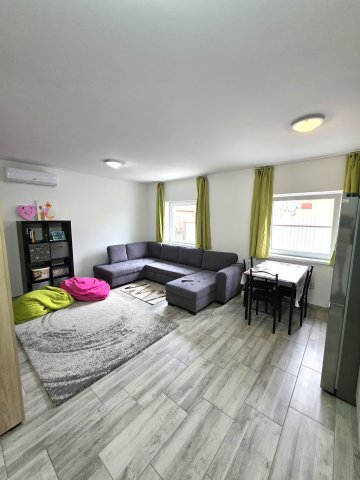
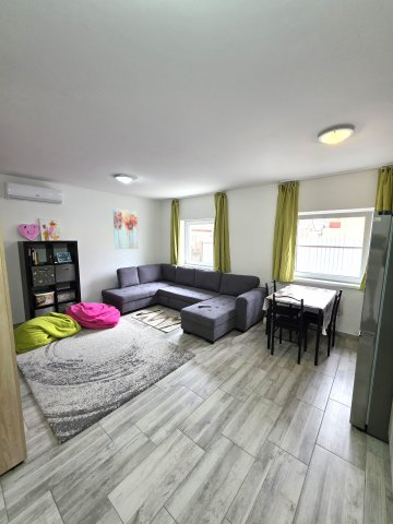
+ wall art (126, 229)
